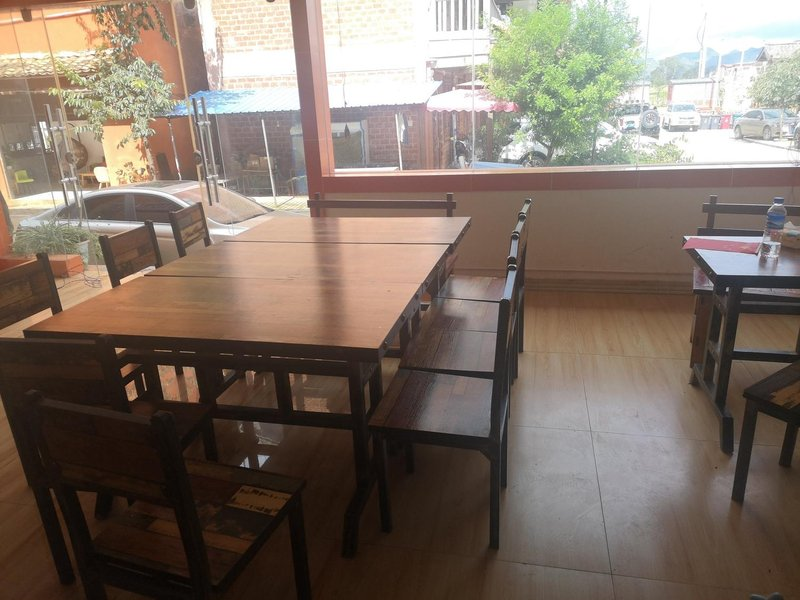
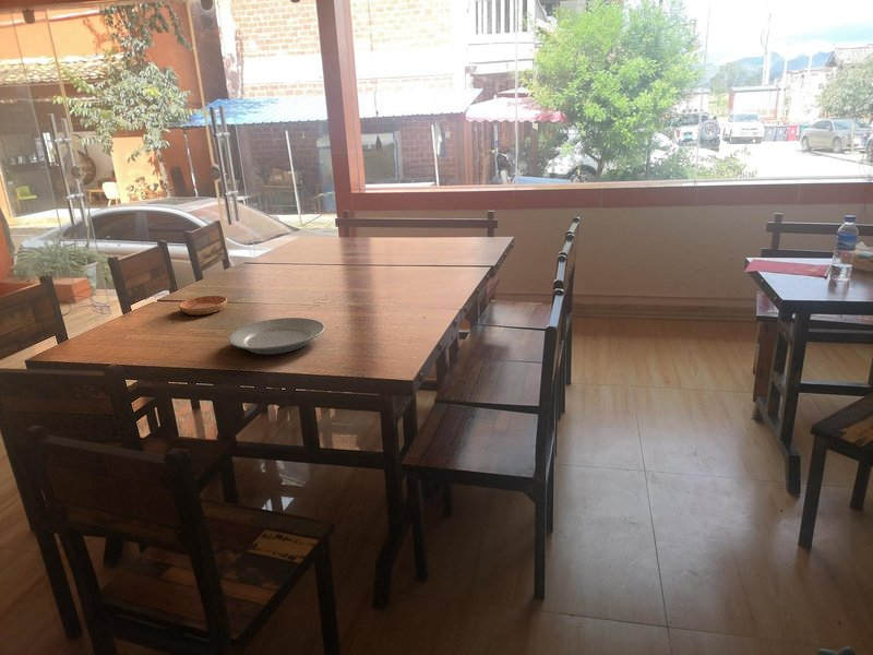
+ plate (277, 337)
+ saucer (203, 306)
